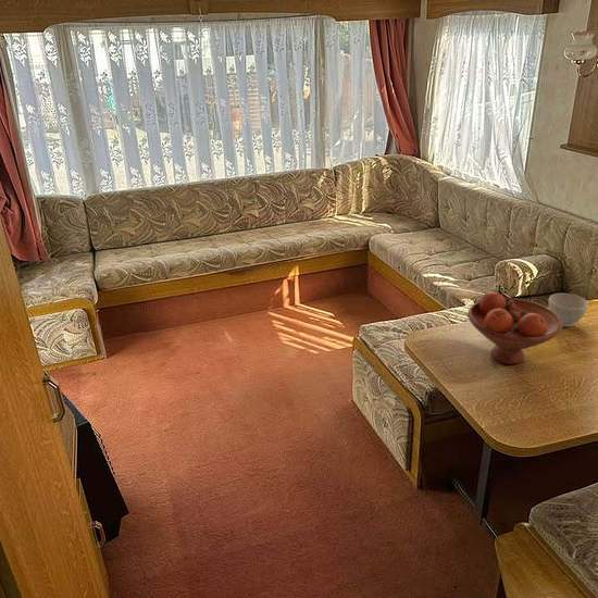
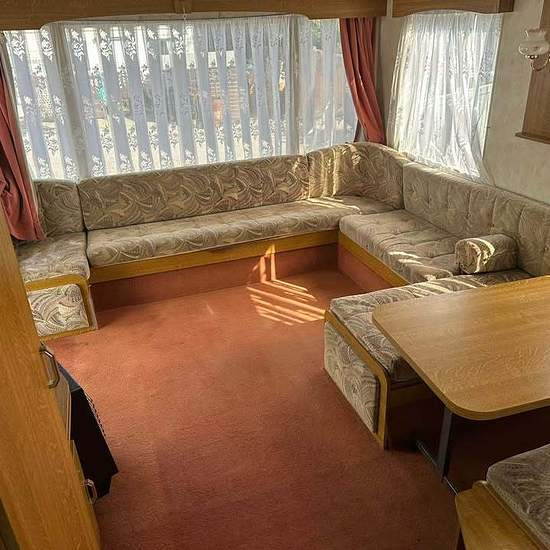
- fruit bowl (511, 328)
- bowl (565, 311)
